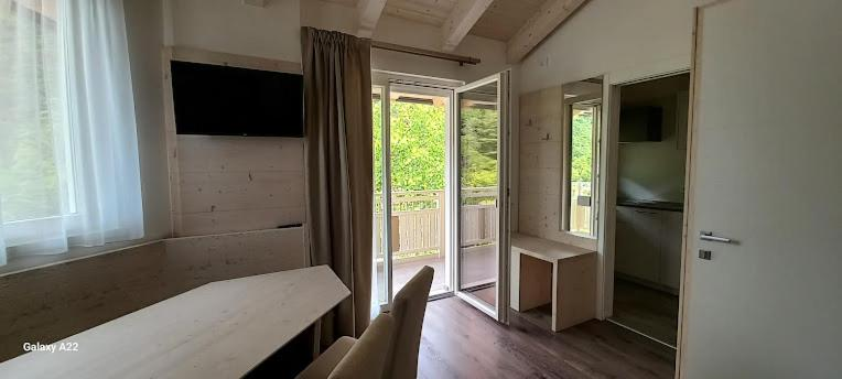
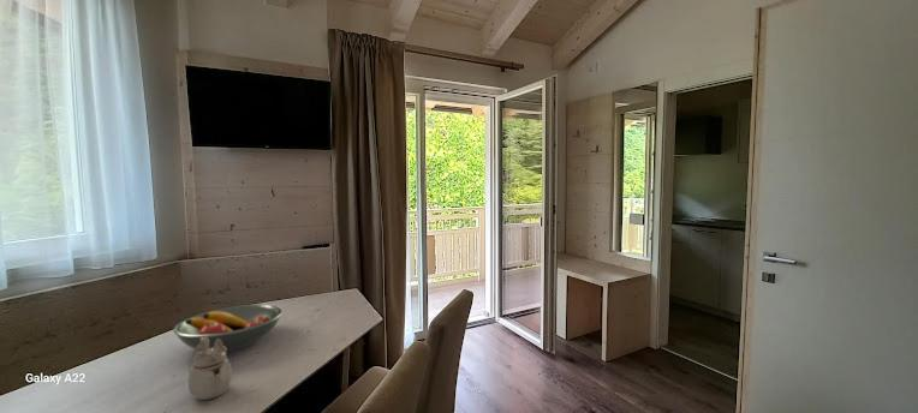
+ fruit bowl (231, 327)
+ teapot (209, 366)
